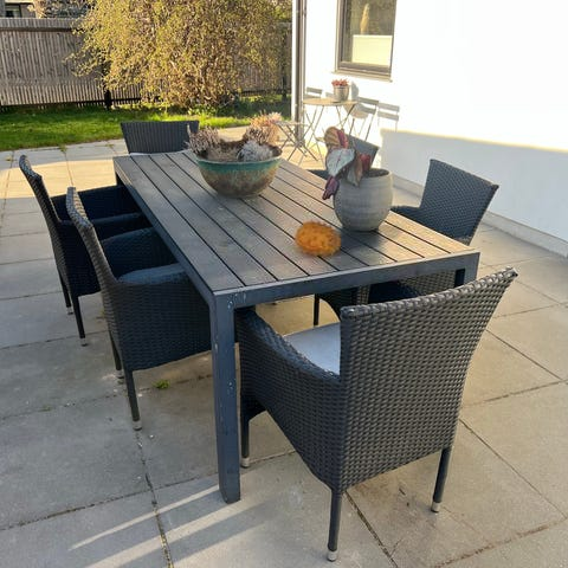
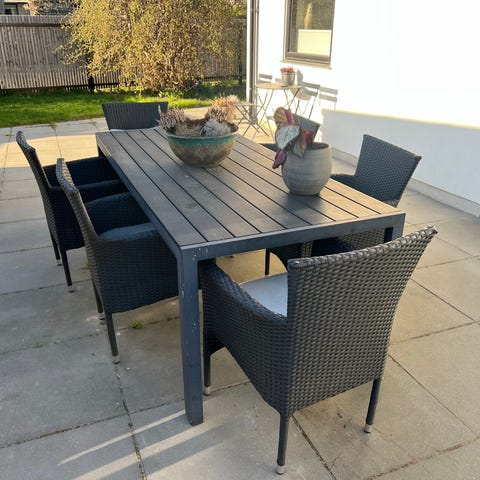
- fruit (318, 238)
